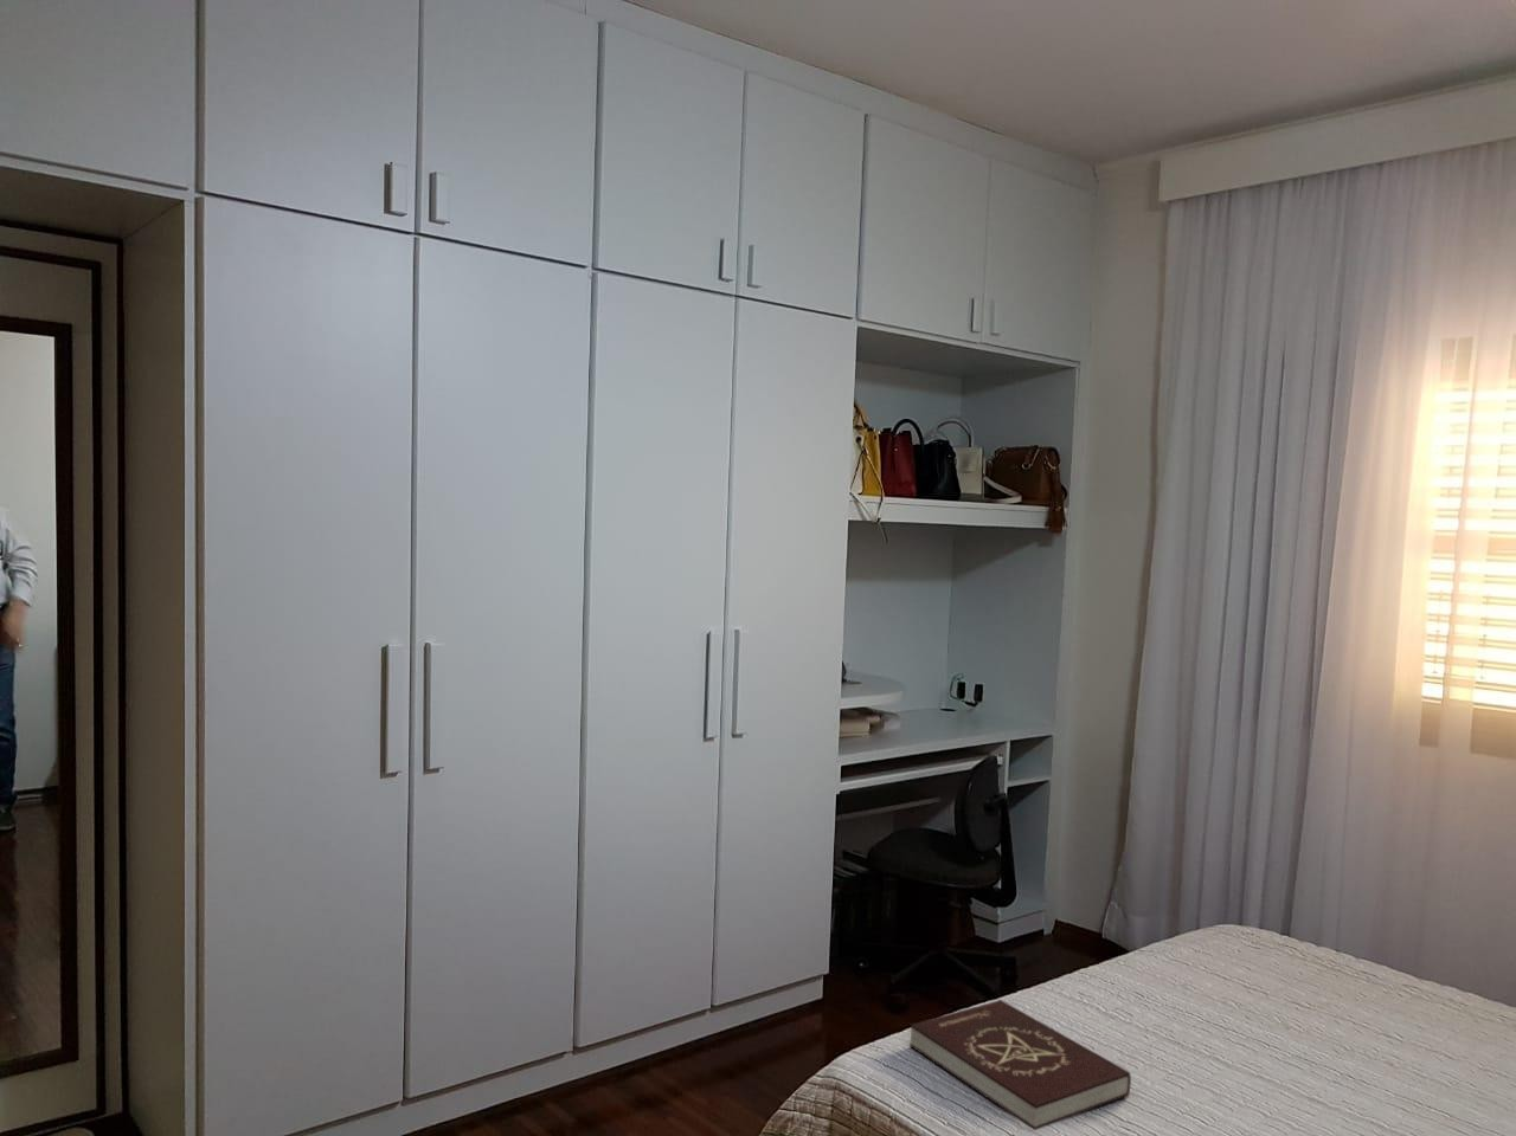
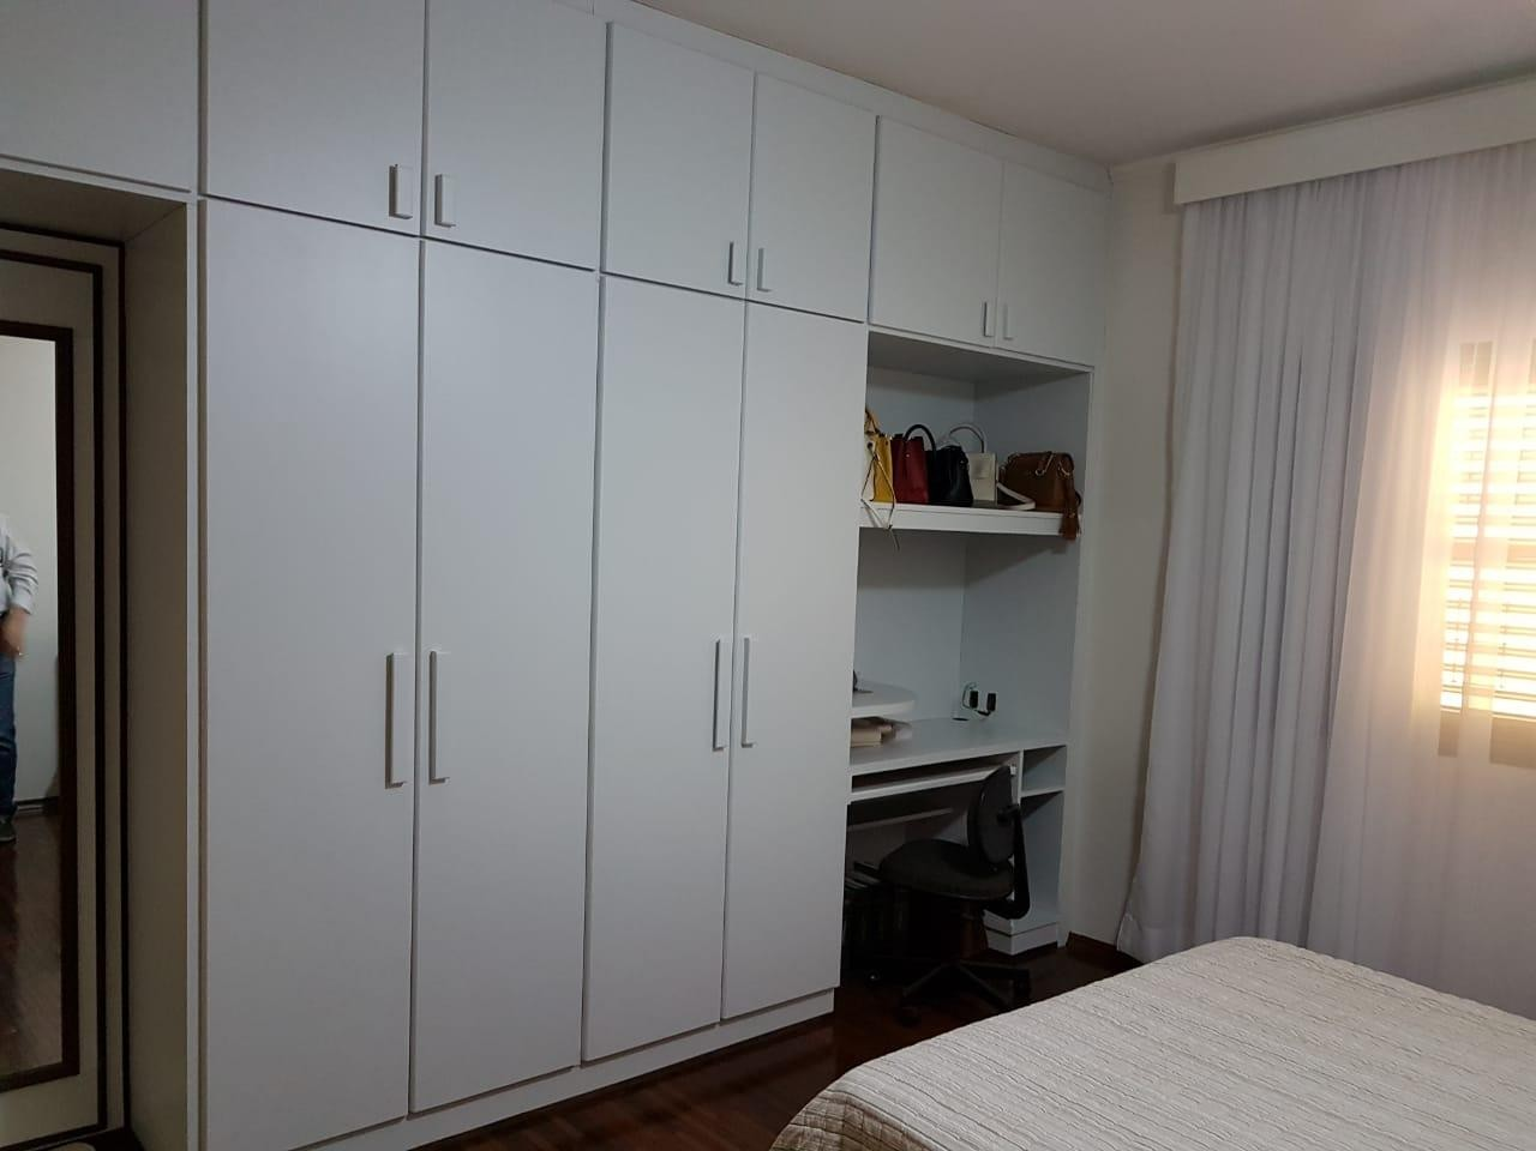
- book (1016, 1058)
